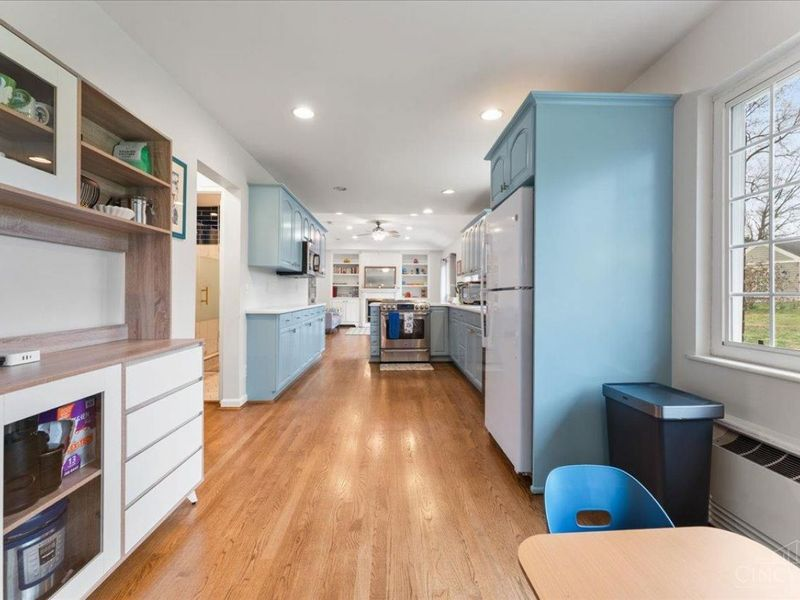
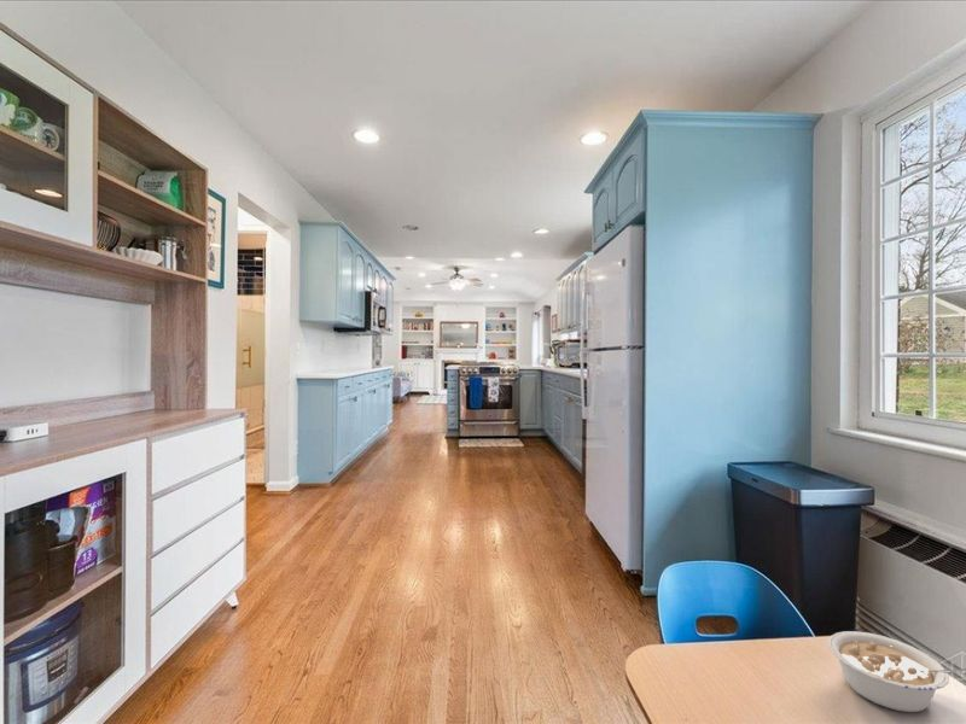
+ legume (888, 670)
